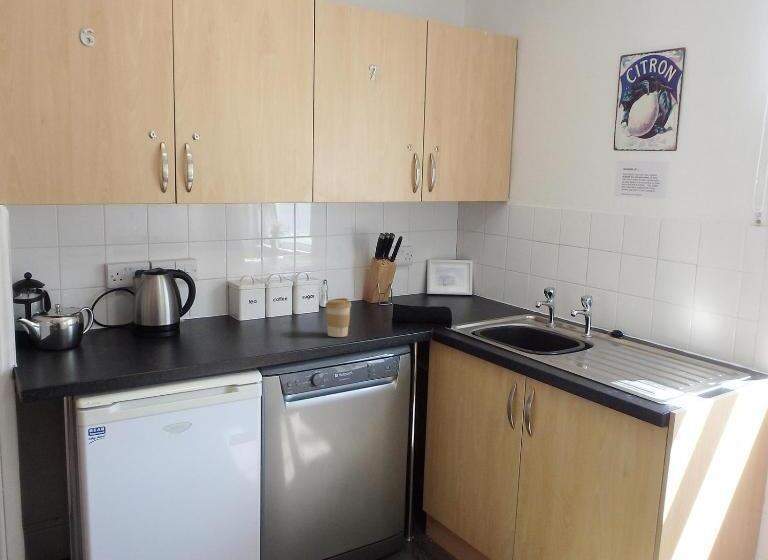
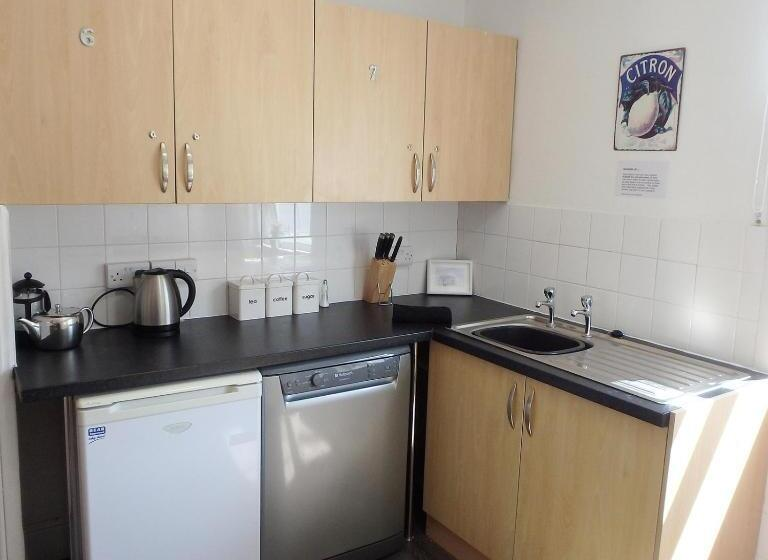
- coffee cup (337, 317)
